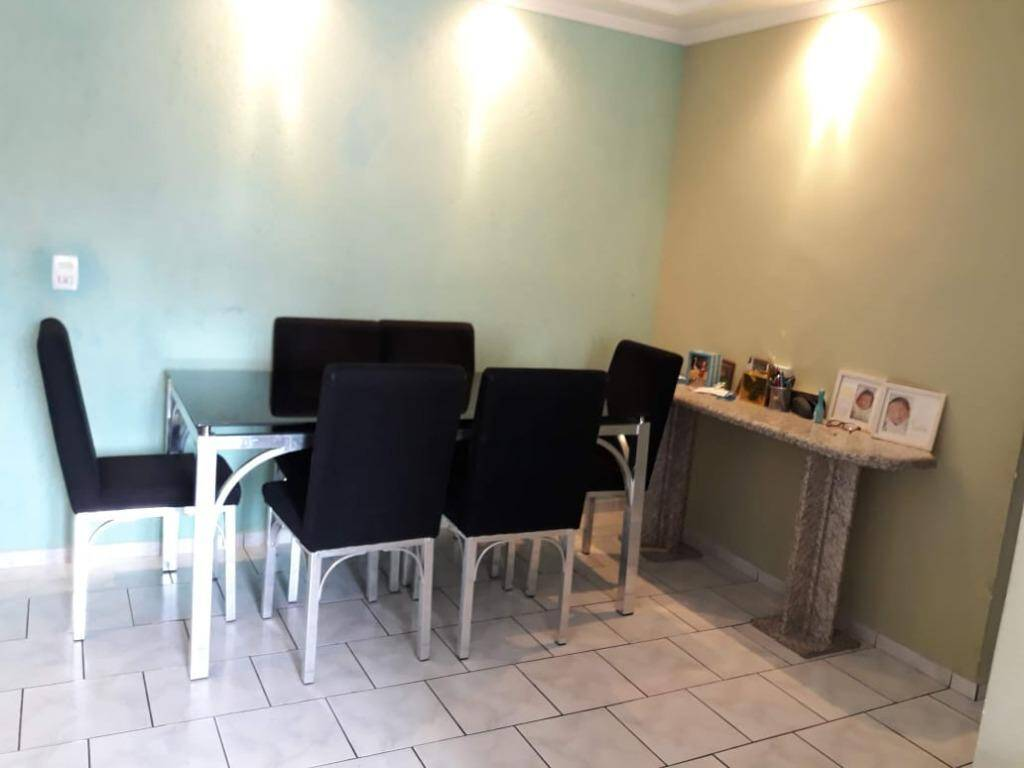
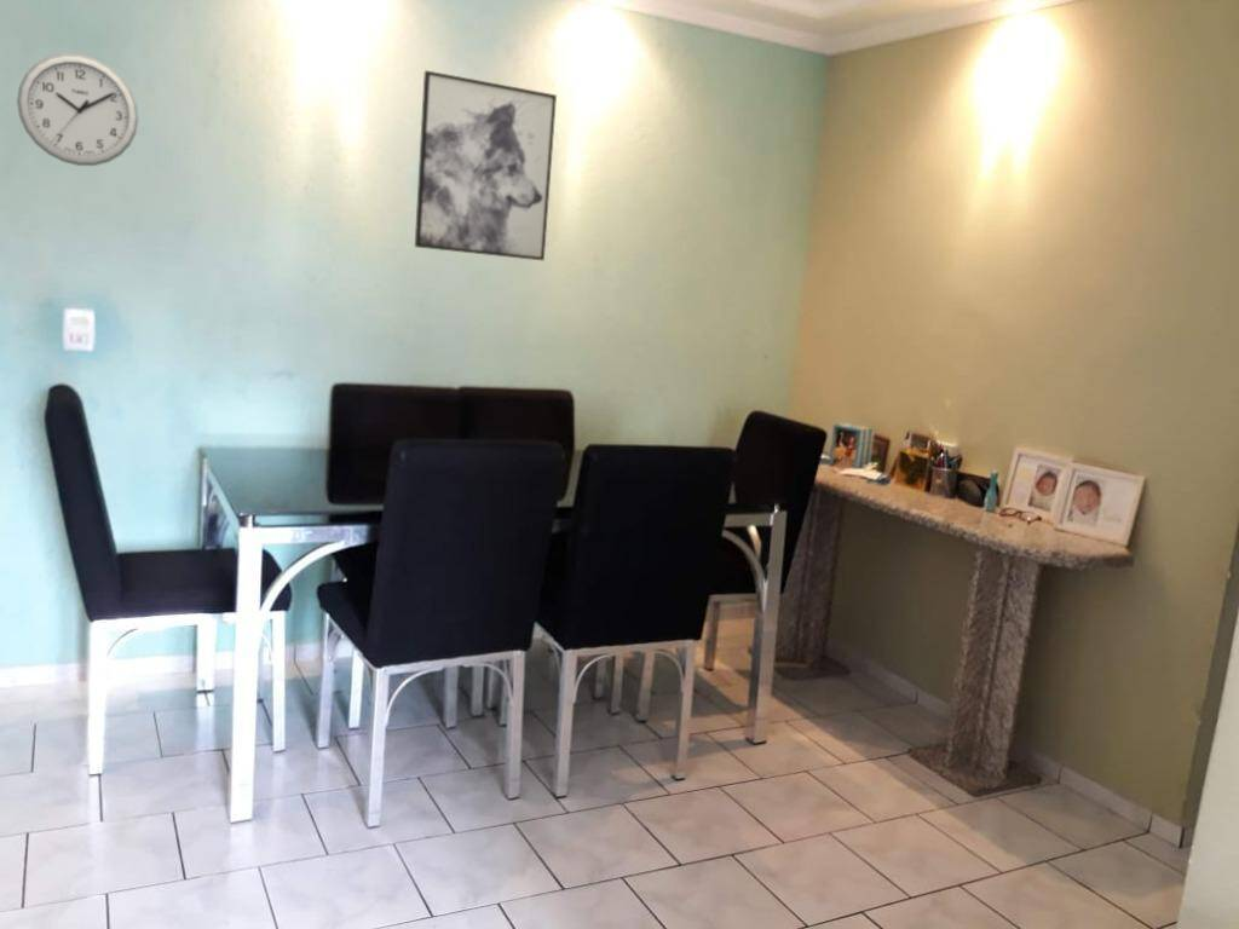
+ wall clock (79, 110)
+ wall art (486, 169)
